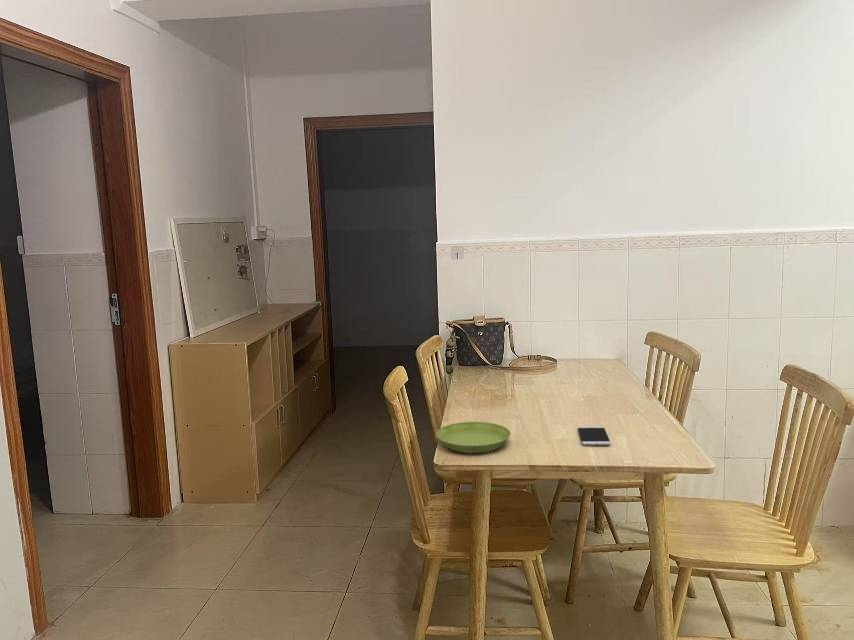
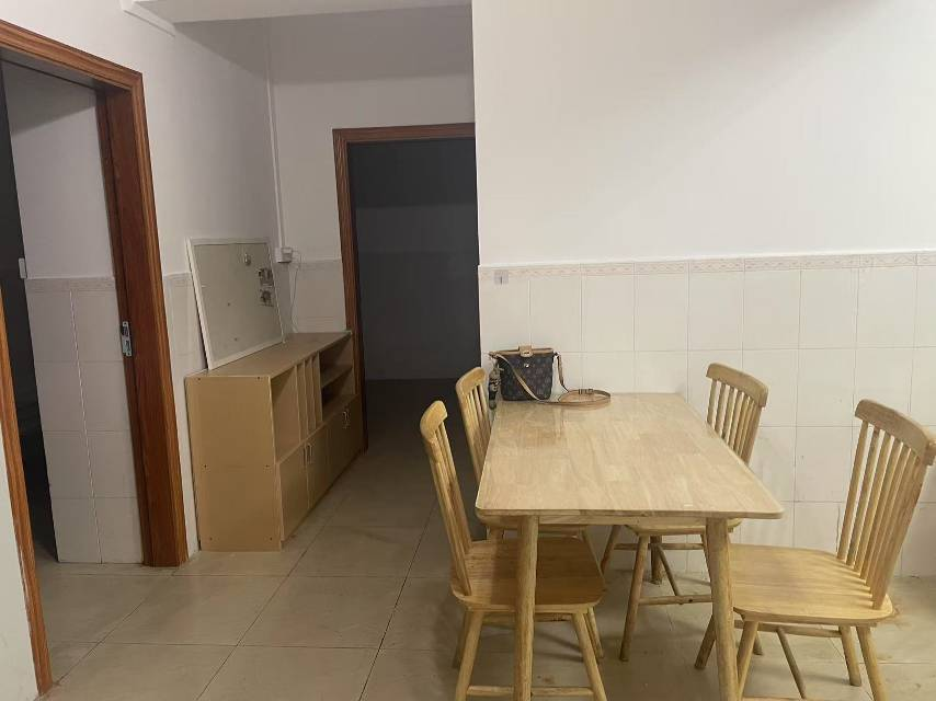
- smartphone (593, 435)
- saucer (473, 438)
